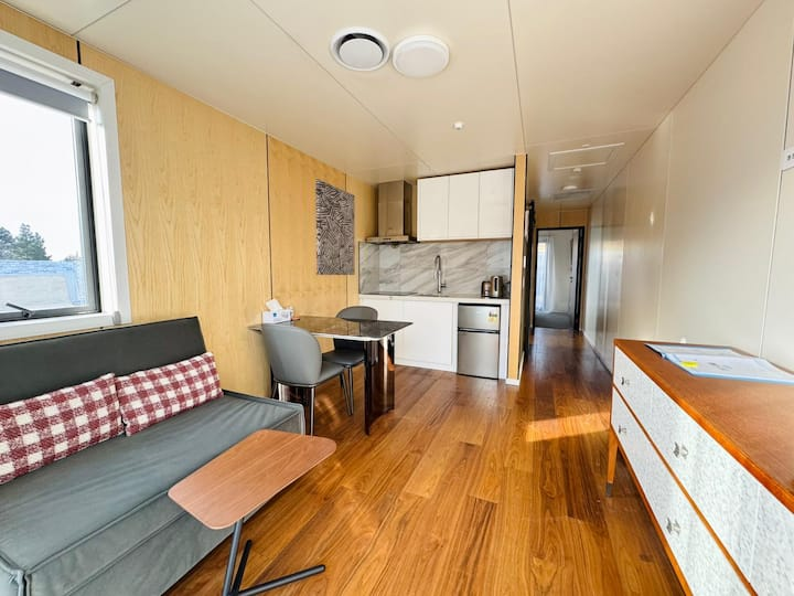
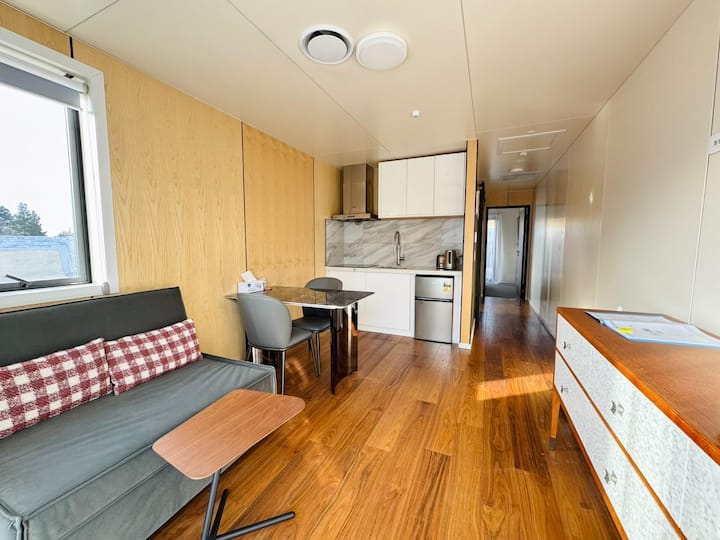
- wall art (336, 232)
